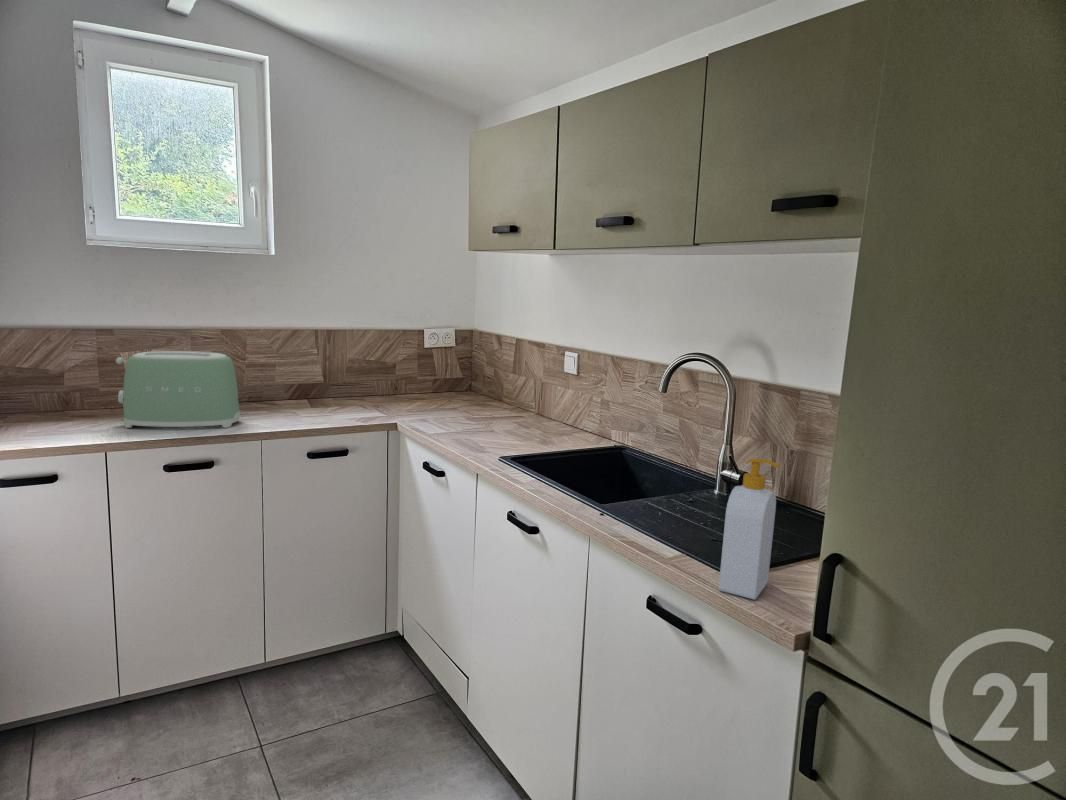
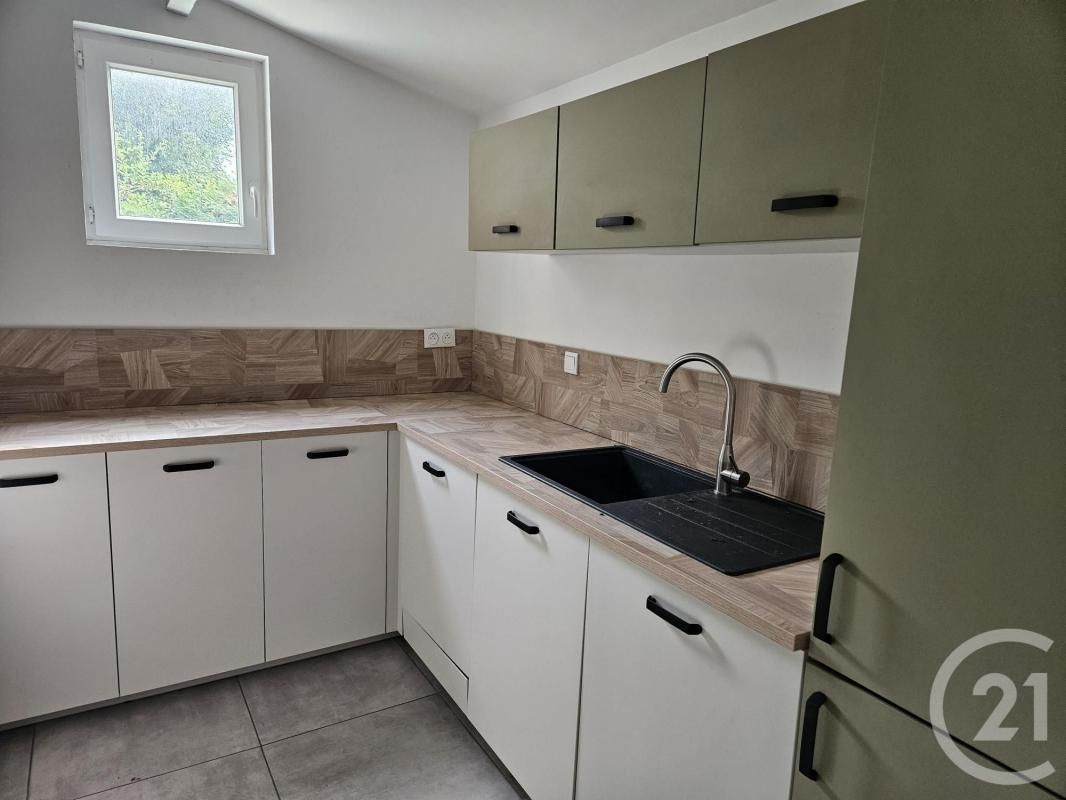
- toaster (182, 388)
- soap bottle (751, 524)
